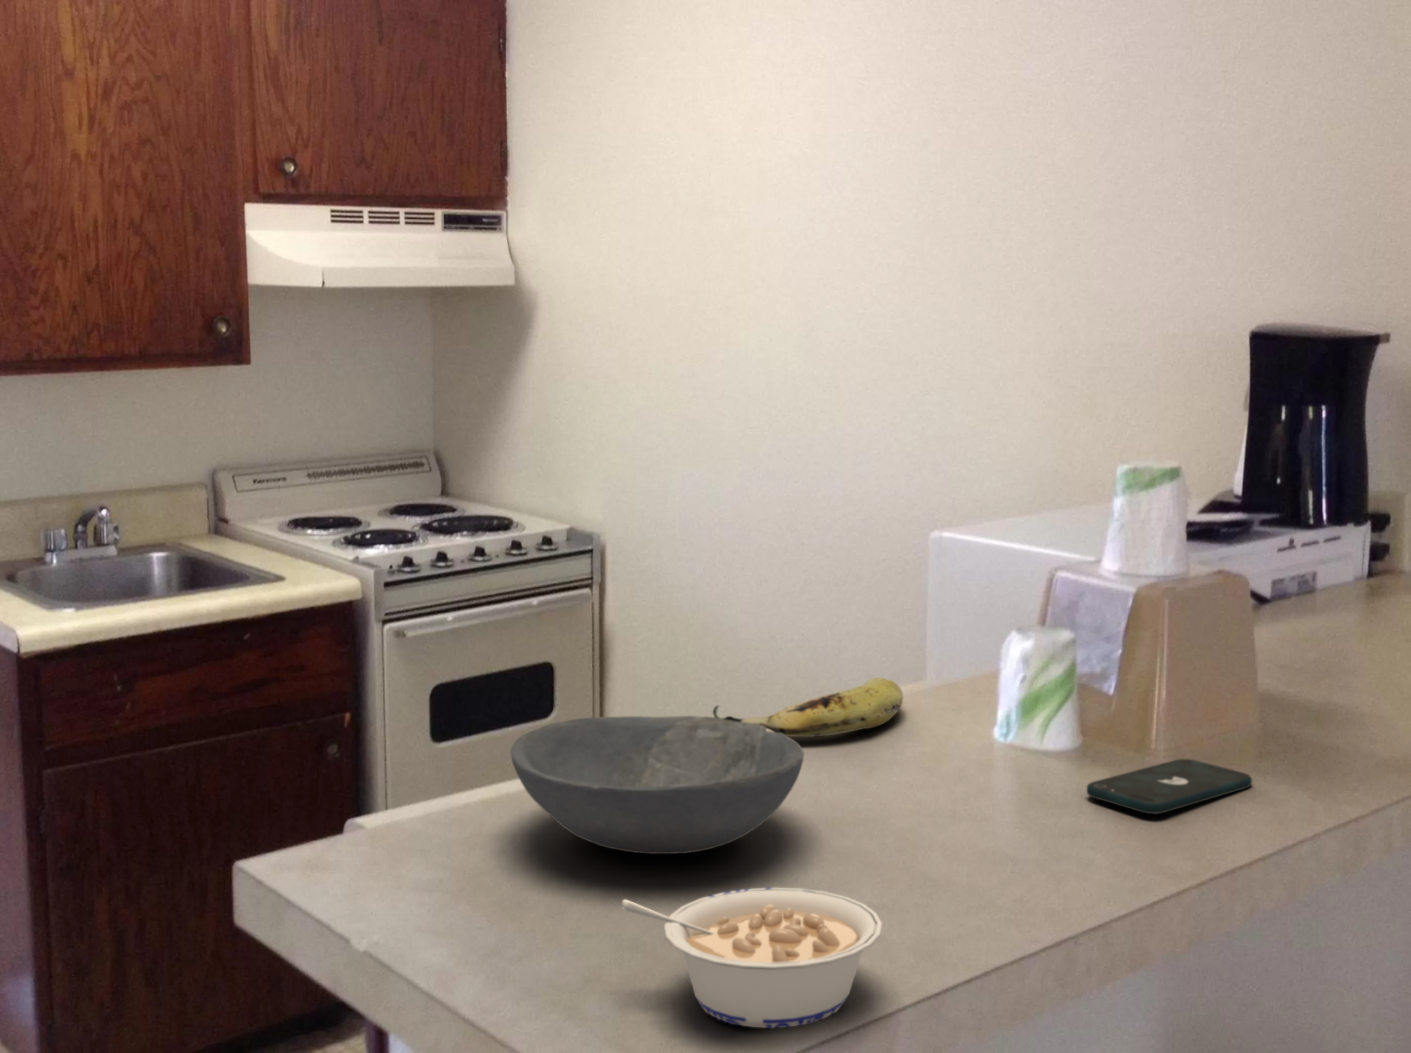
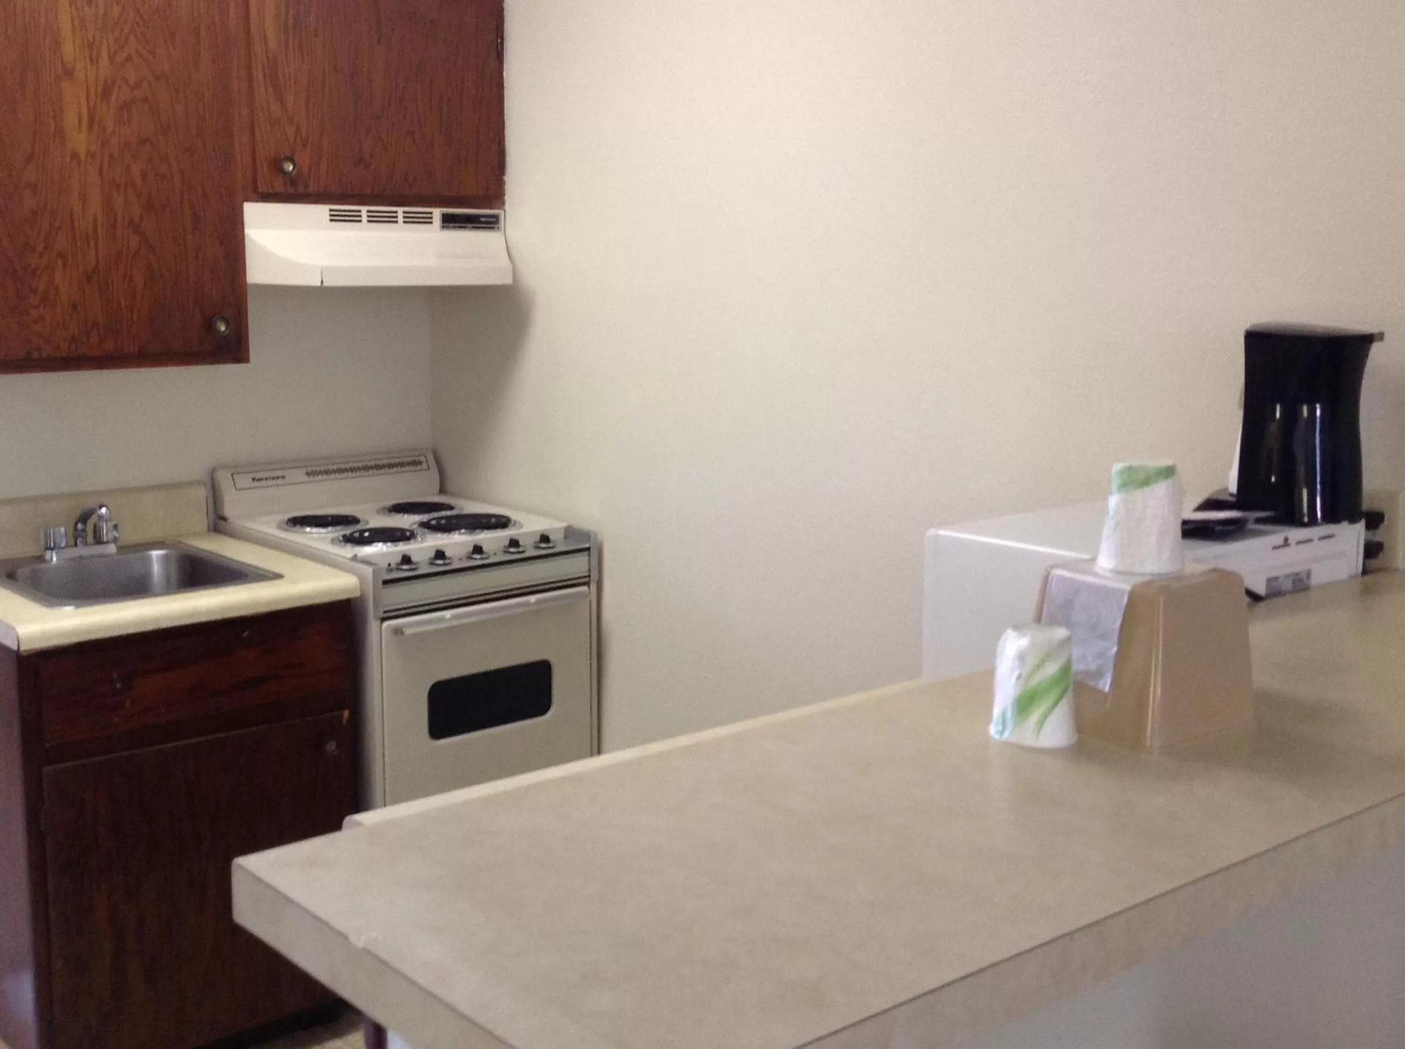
- legume (766, 955)
- smartphone (1170, 784)
- fruit (829, 706)
- bowl (658, 791)
